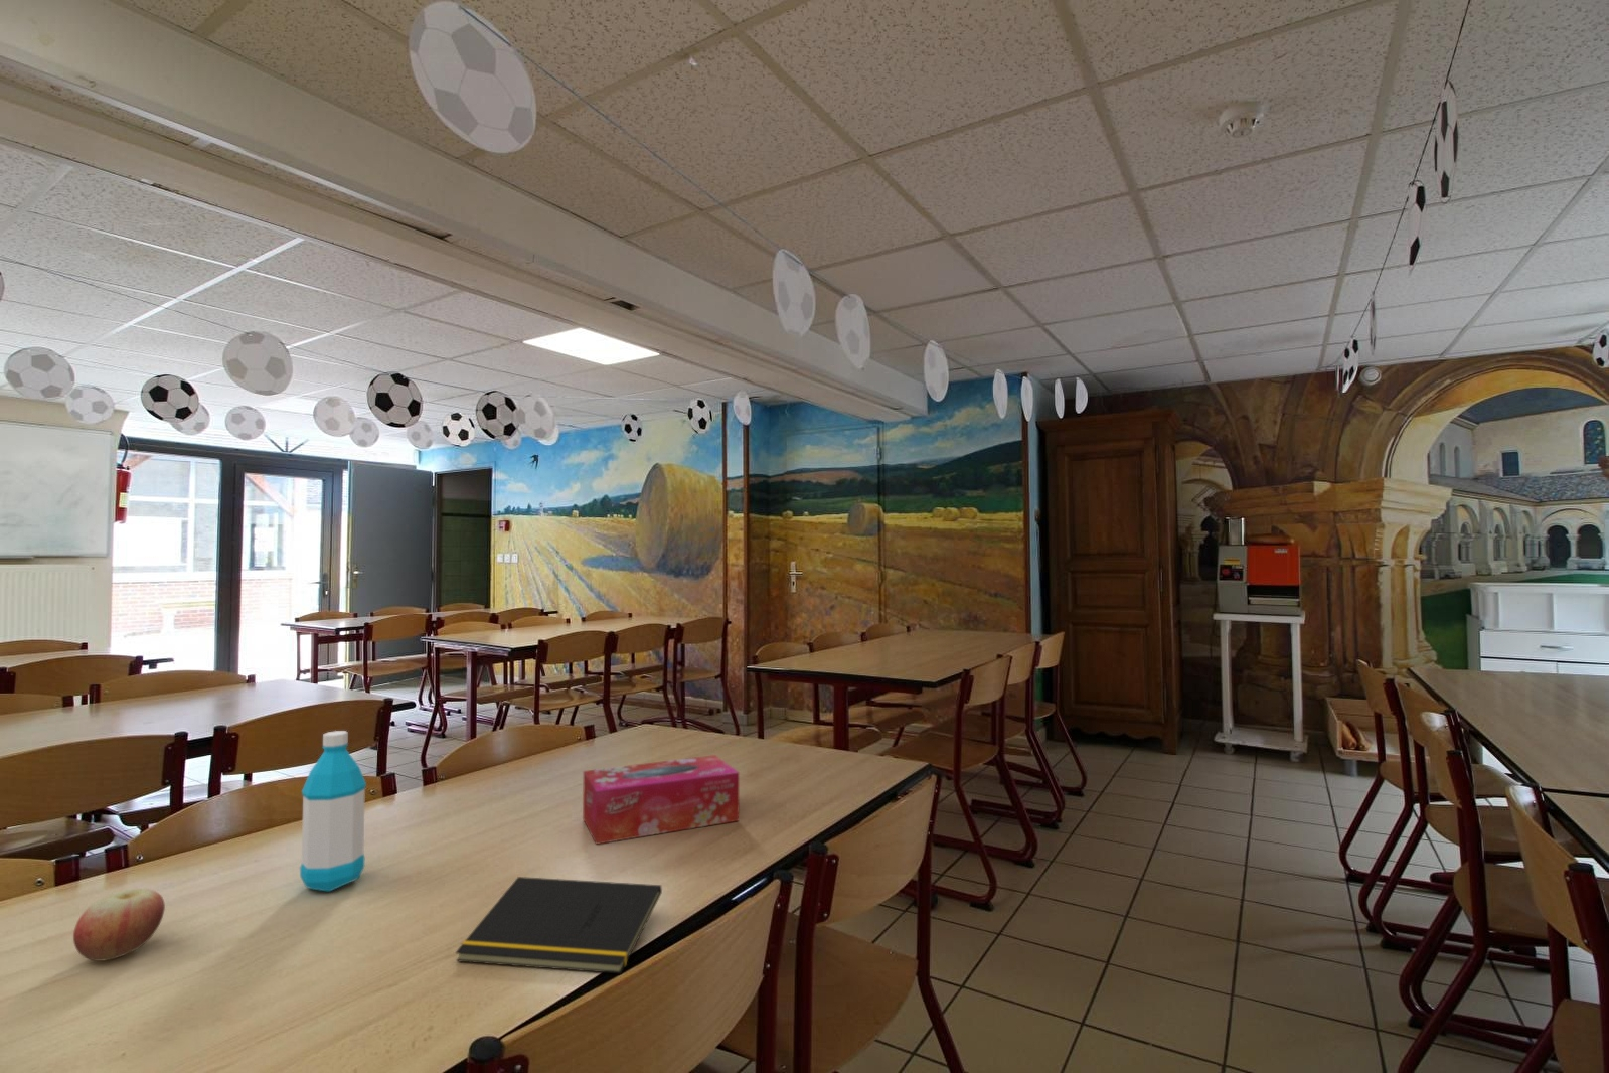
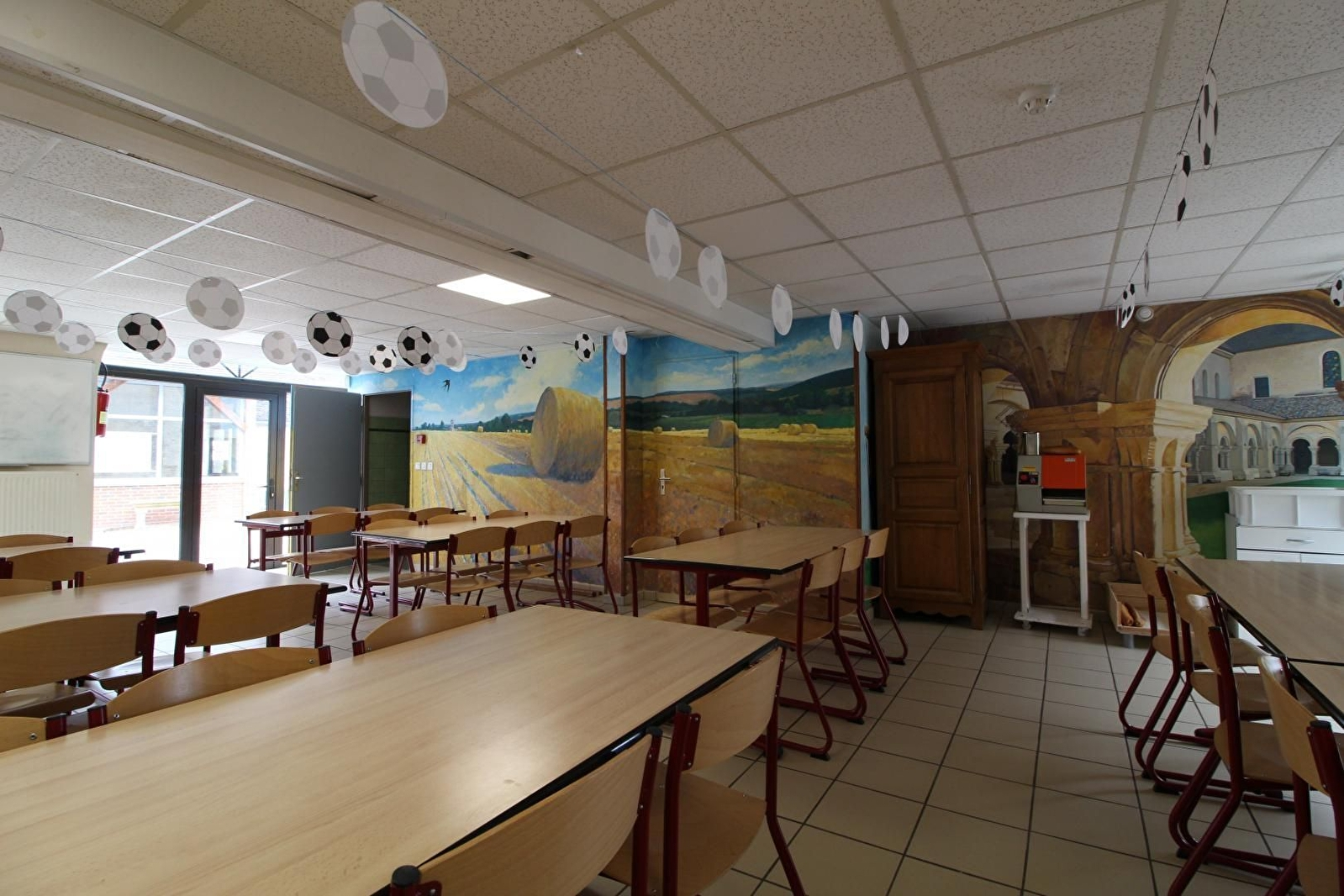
- apple (122, 922)
- tissue box (660, 795)
- notepad (565, 920)
- water bottle (334, 807)
